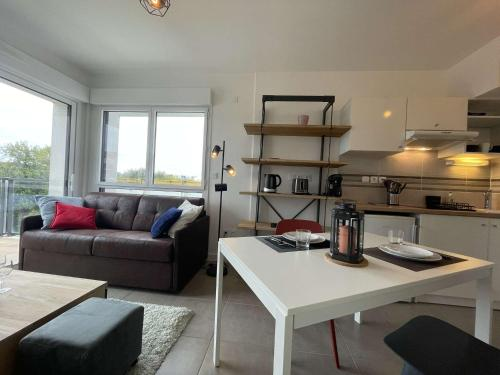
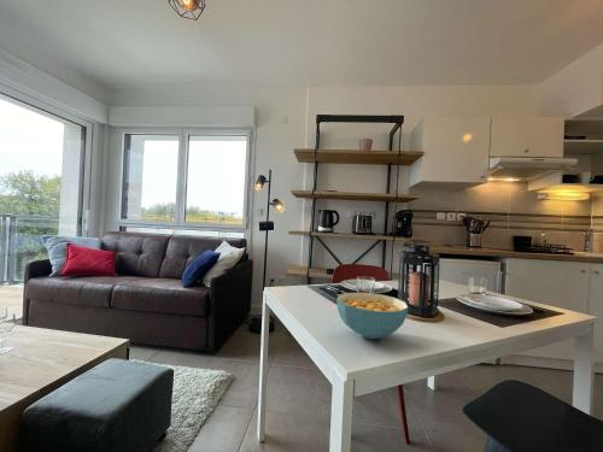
+ cereal bowl (370, 317)
